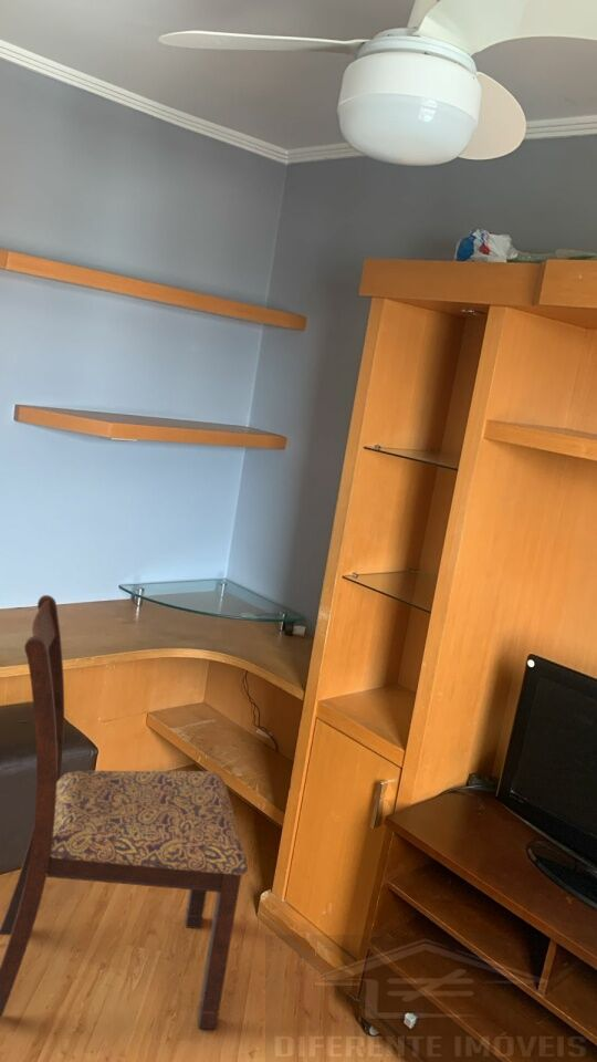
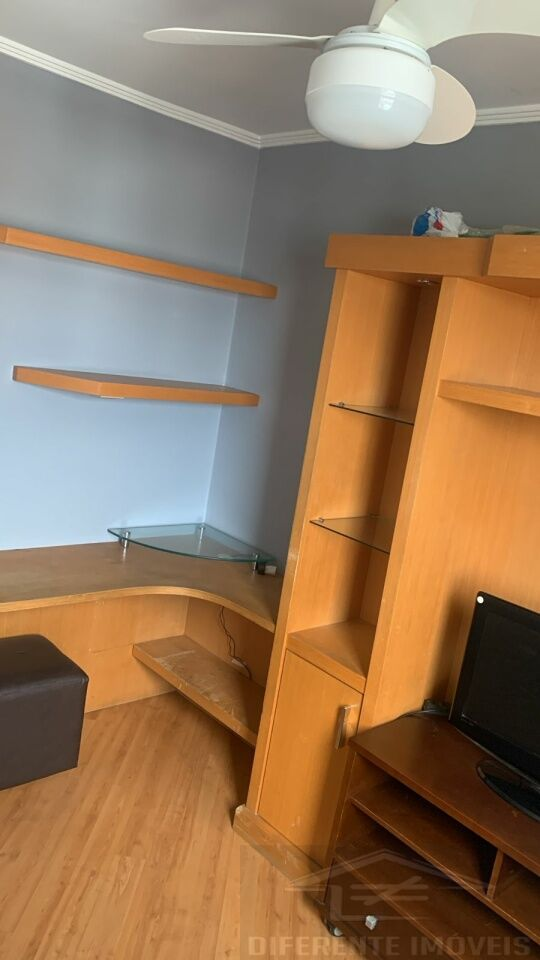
- chair (128, 803)
